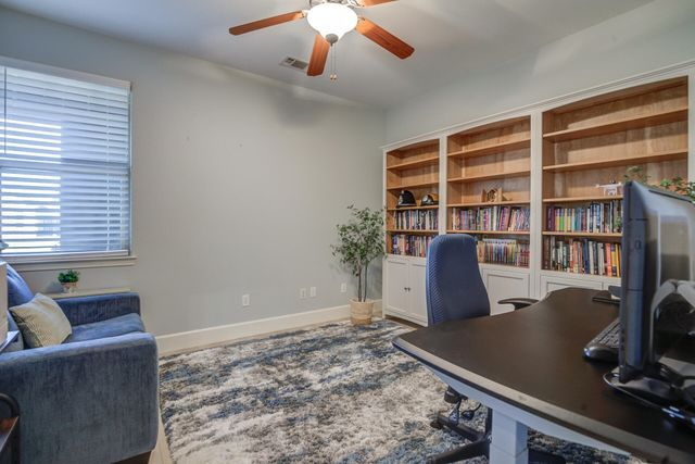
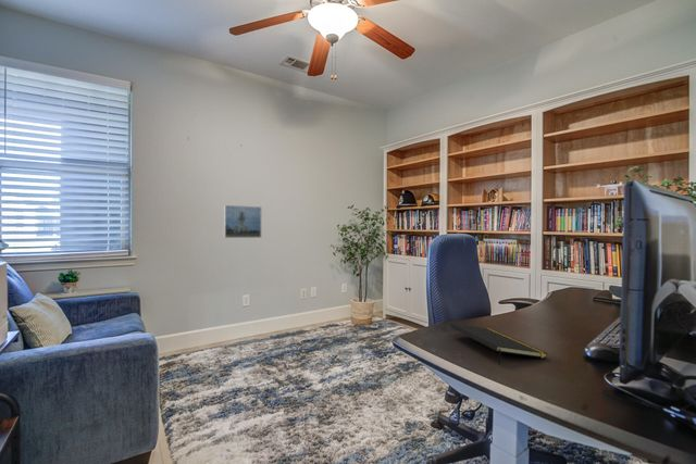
+ notepad (494, 338)
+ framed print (243, 222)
